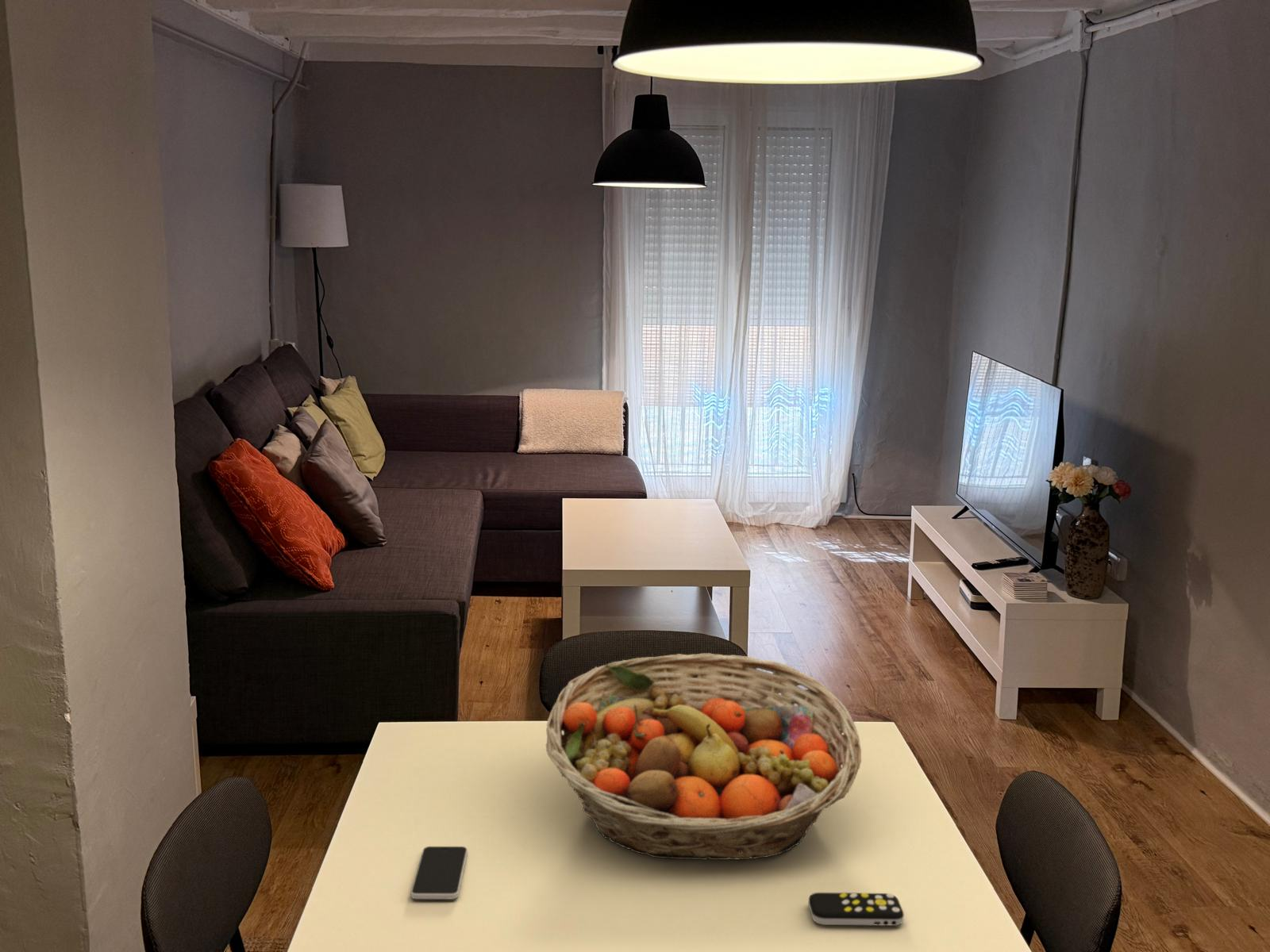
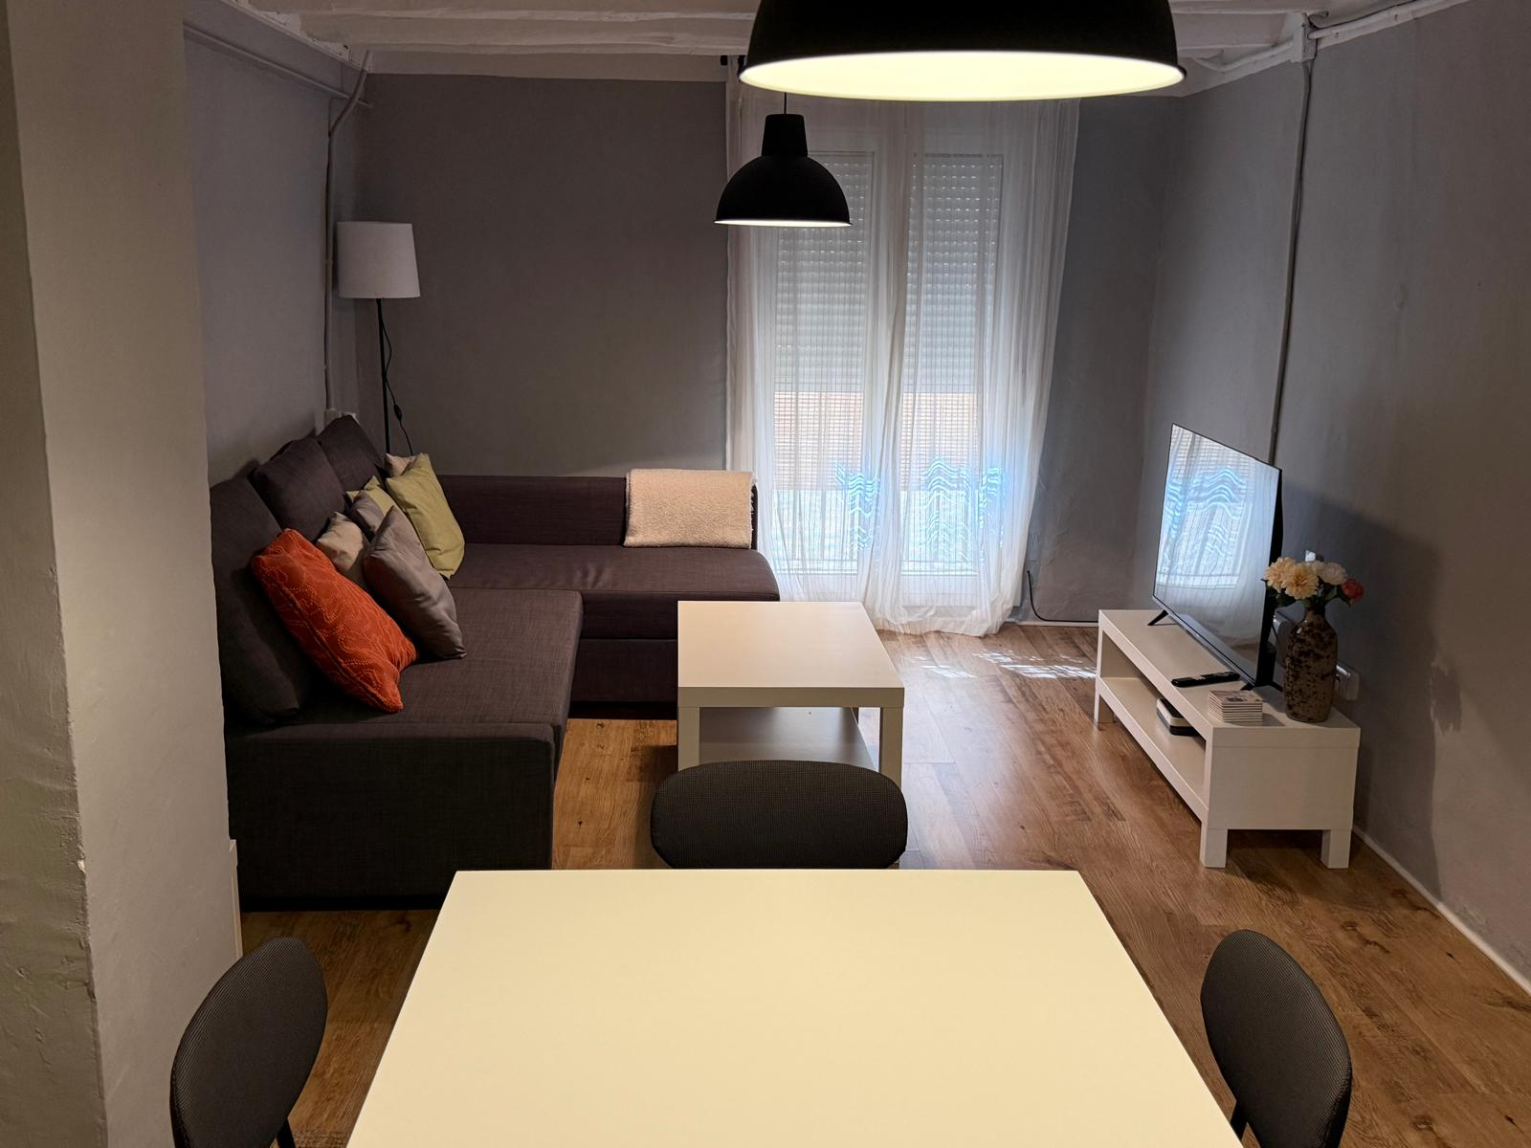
- smartphone (440, 872)
- fruit basket (701, 754)
- remote control (855, 908)
